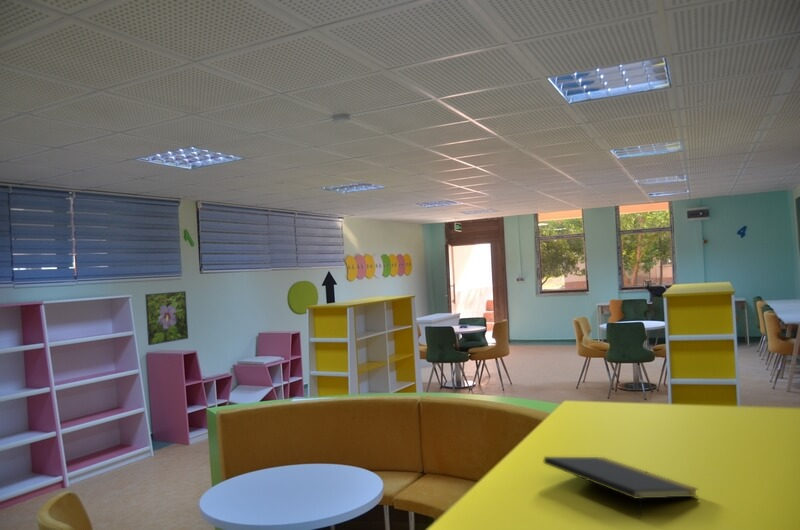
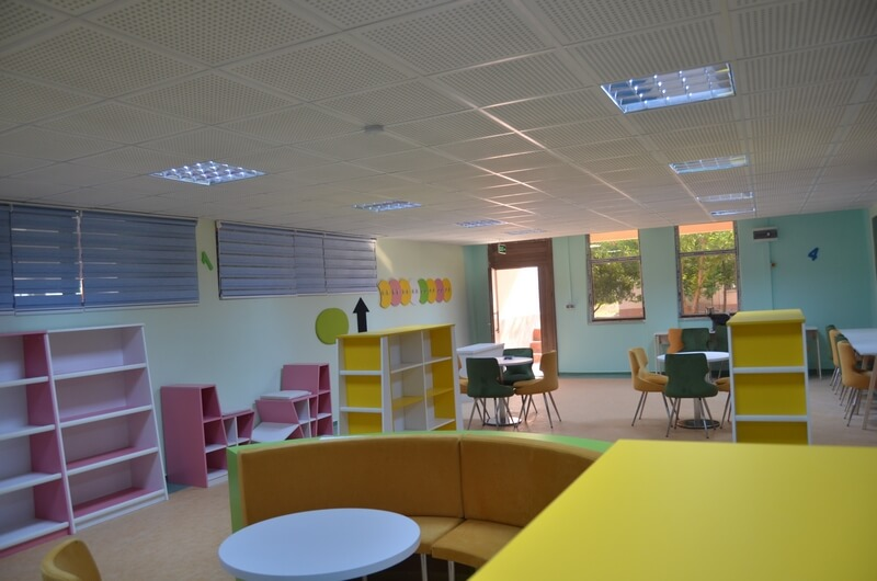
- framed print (167, 317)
- notepad (616, 475)
